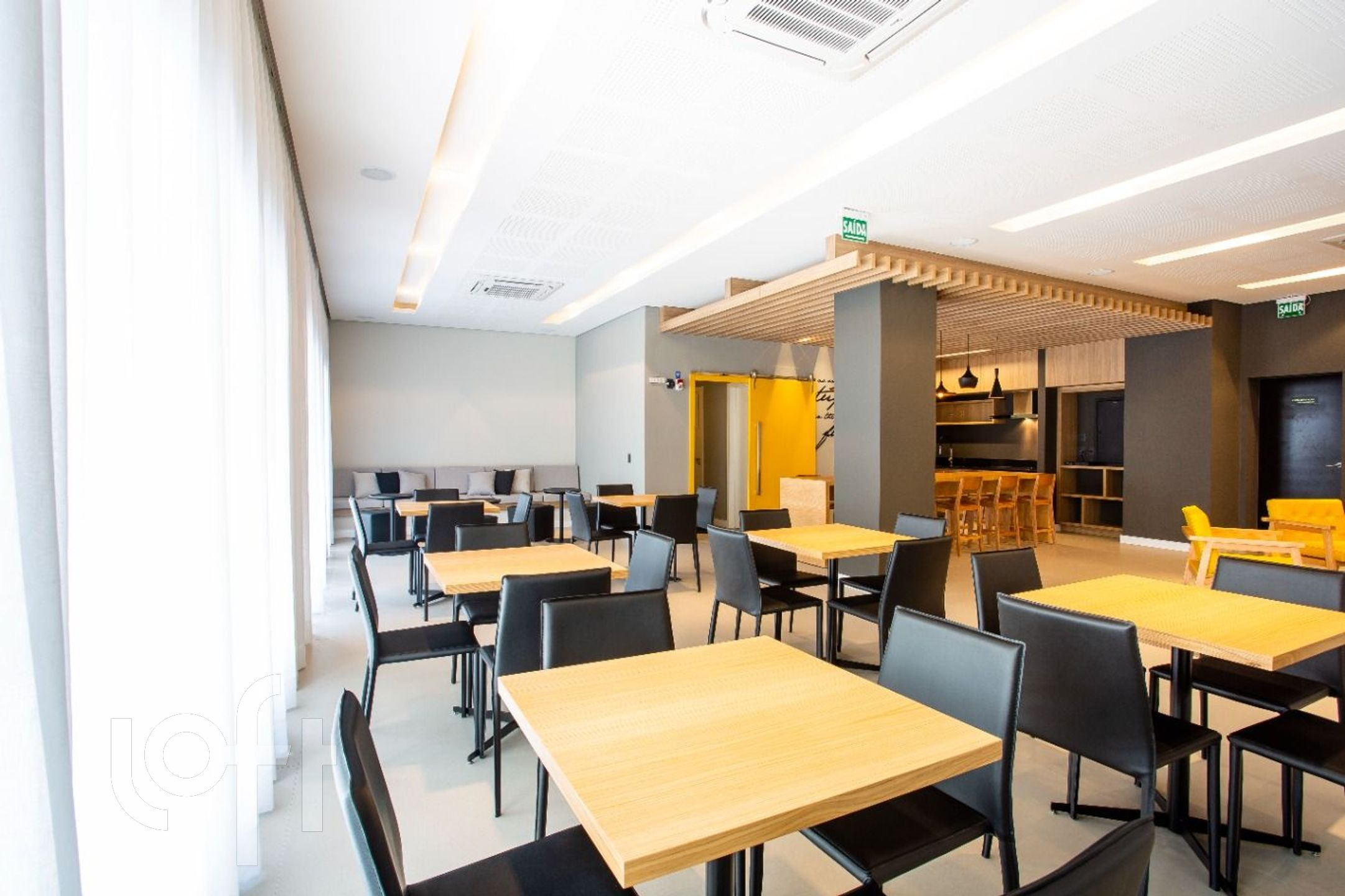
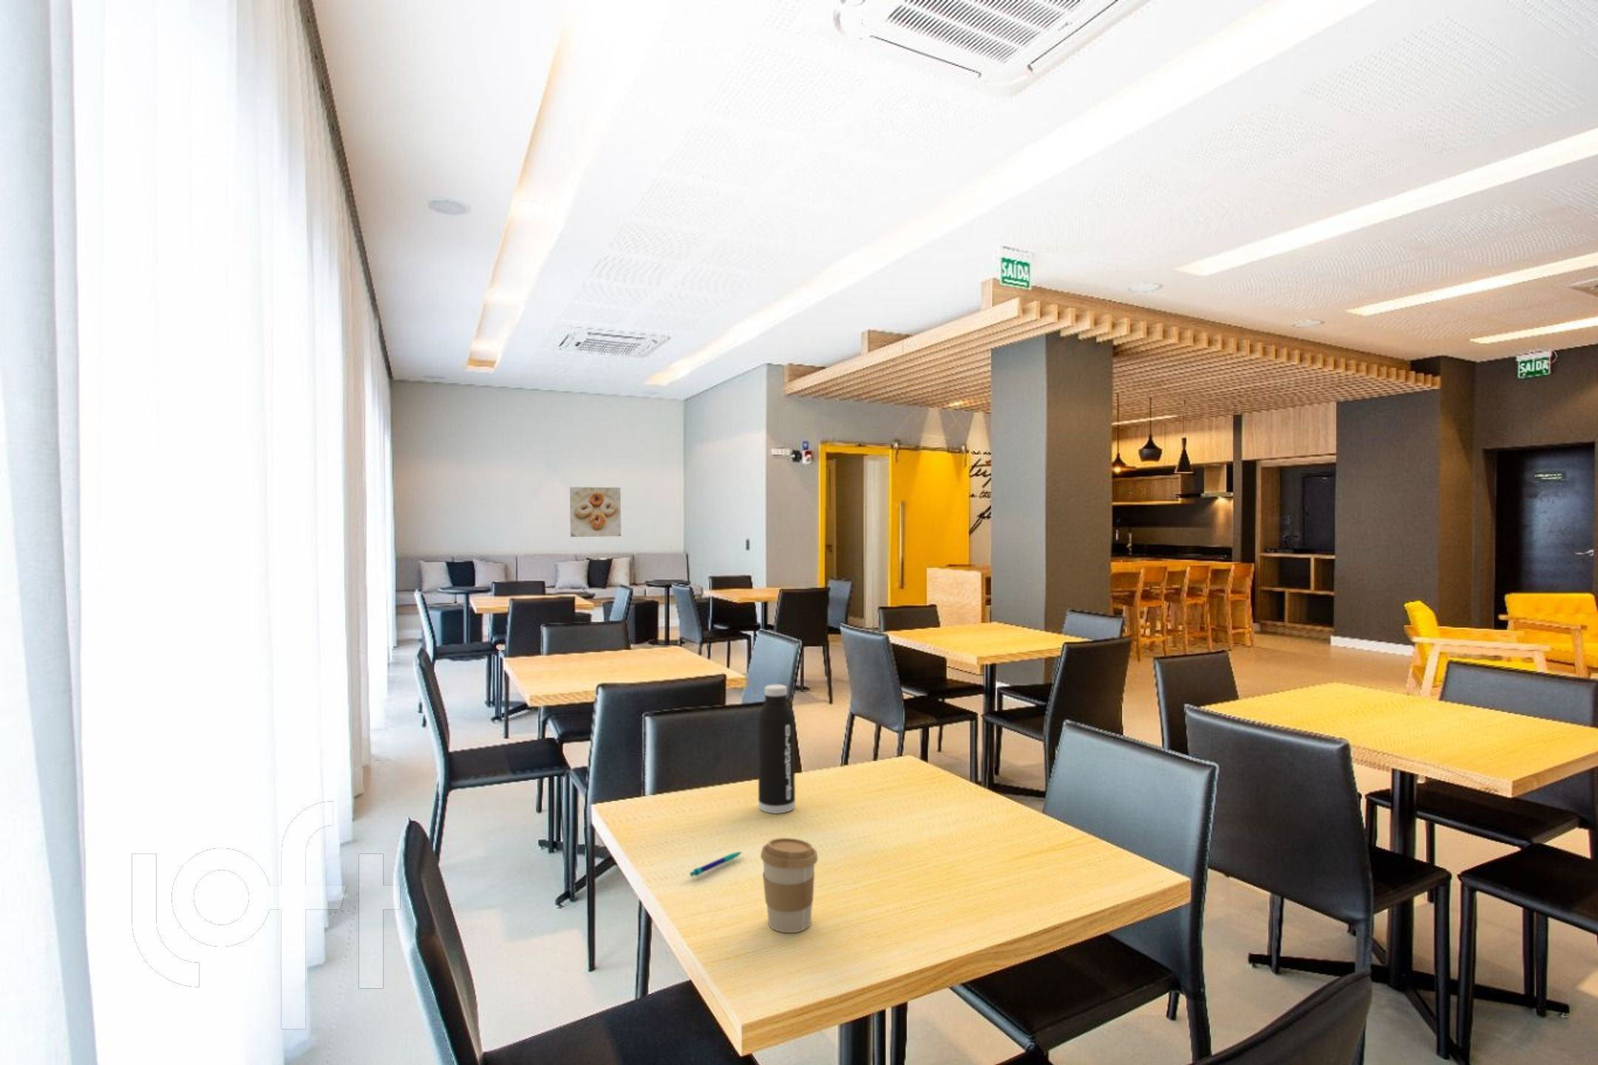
+ coffee cup (789, 882)
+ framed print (595, 512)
+ pen (718, 863)
+ water bottle (776, 746)
